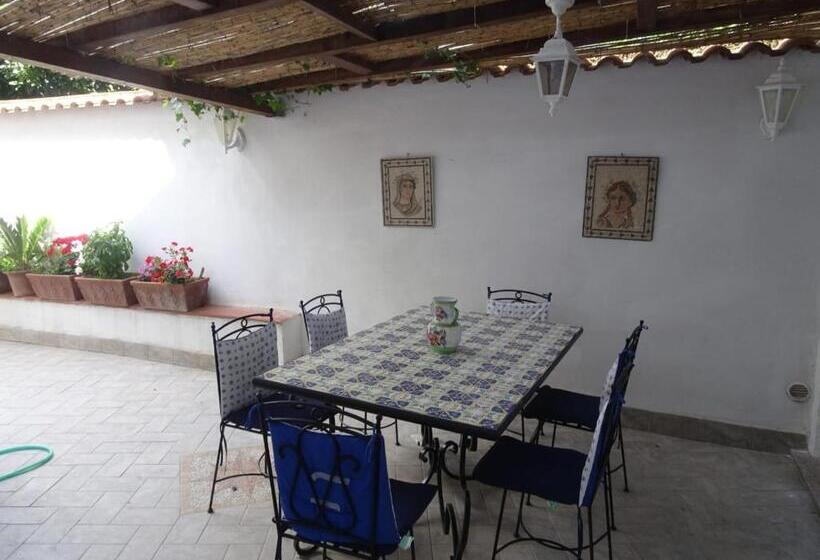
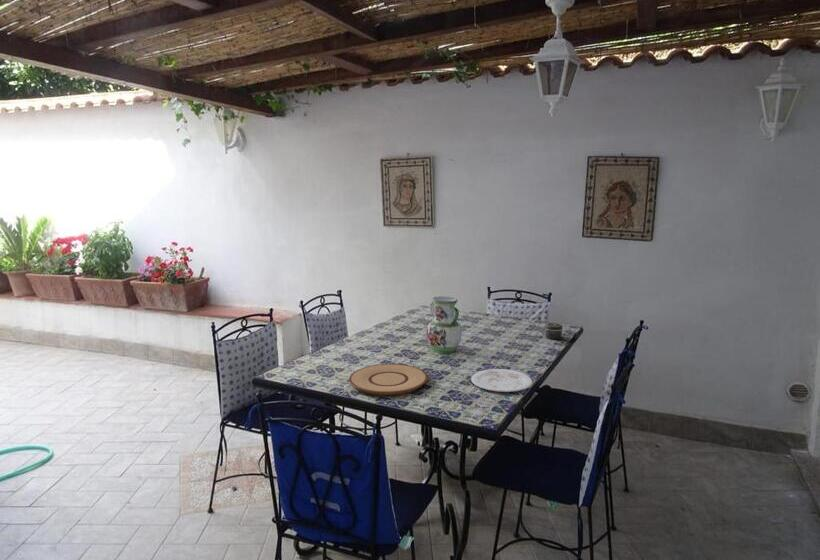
+ jar (553, 331)
+ plate (501, 380)
+ plate (388, 378)
